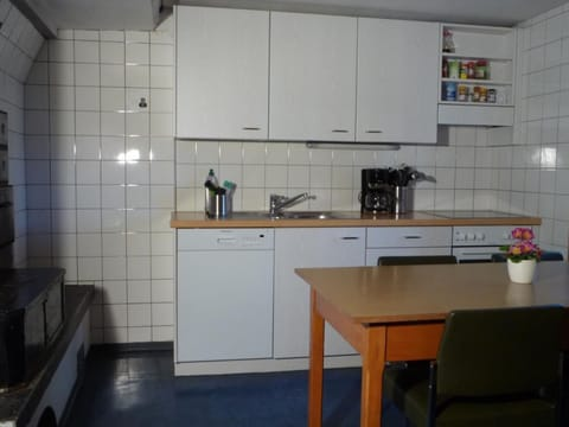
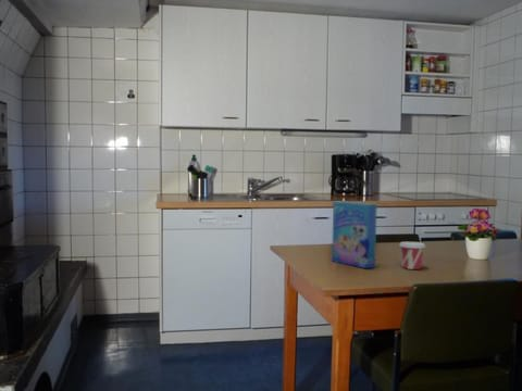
+ cereal box (353, 234)
+ cup (411, 255)
